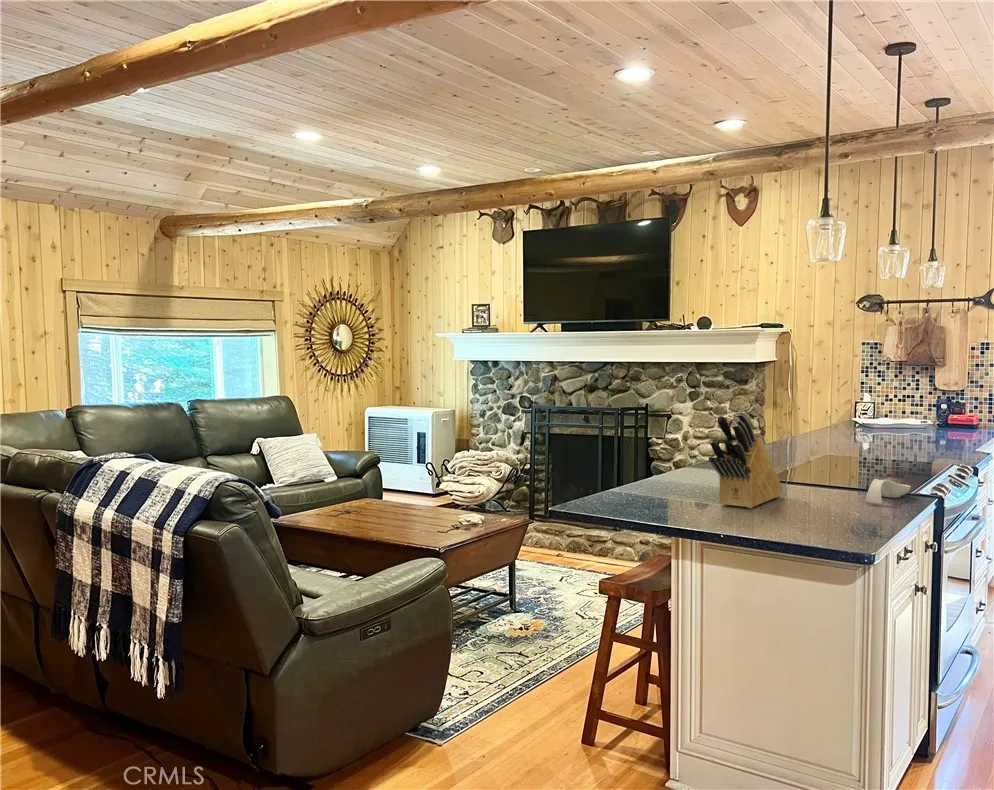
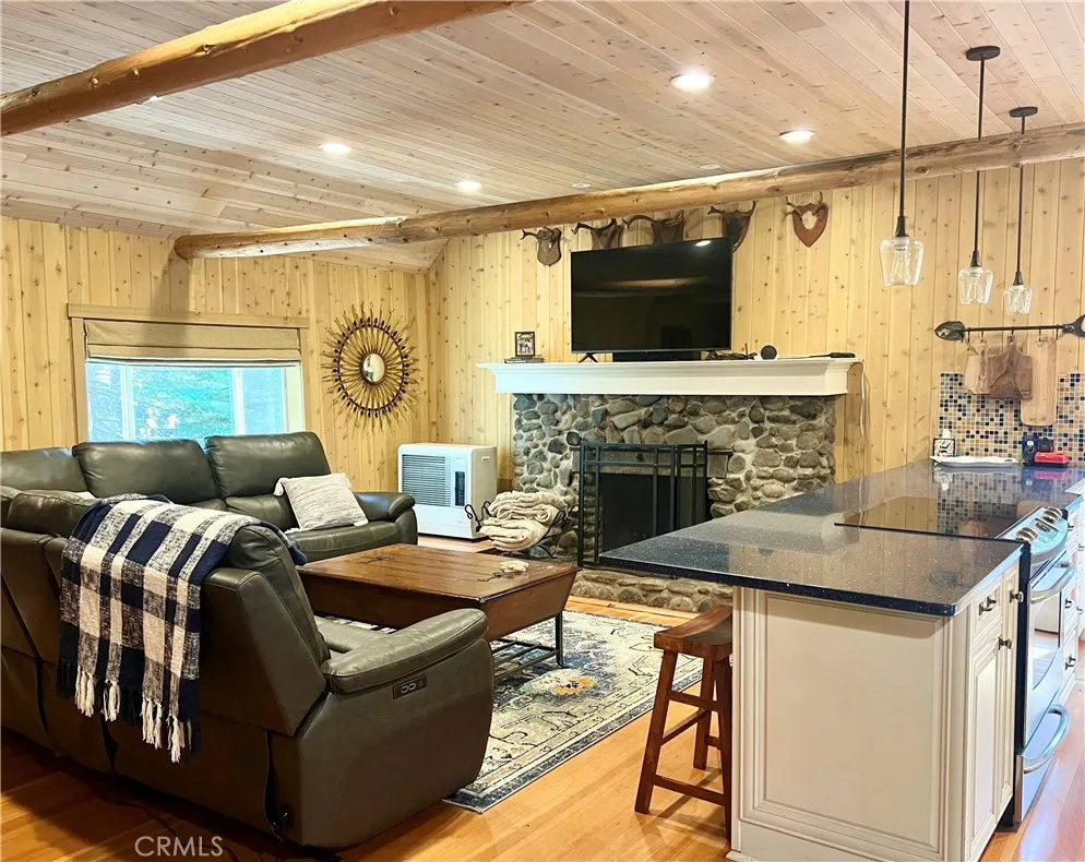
- spoon rest (885, 487)
- knife block (746, 456)
